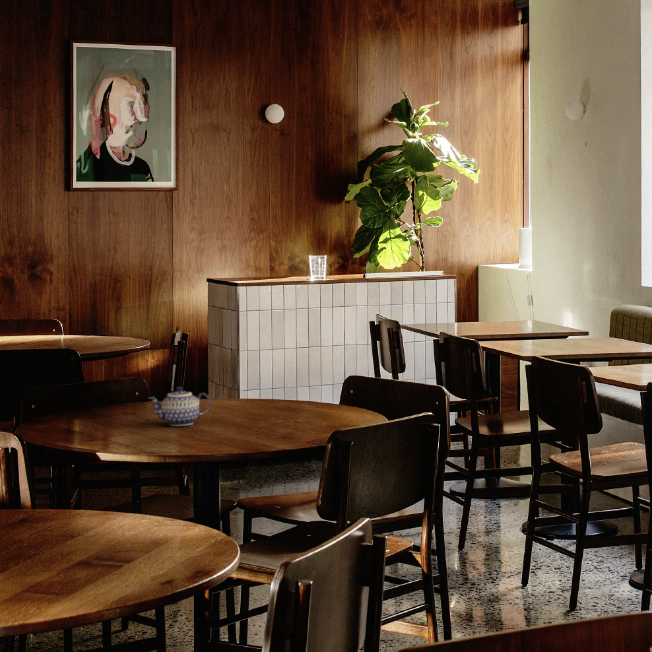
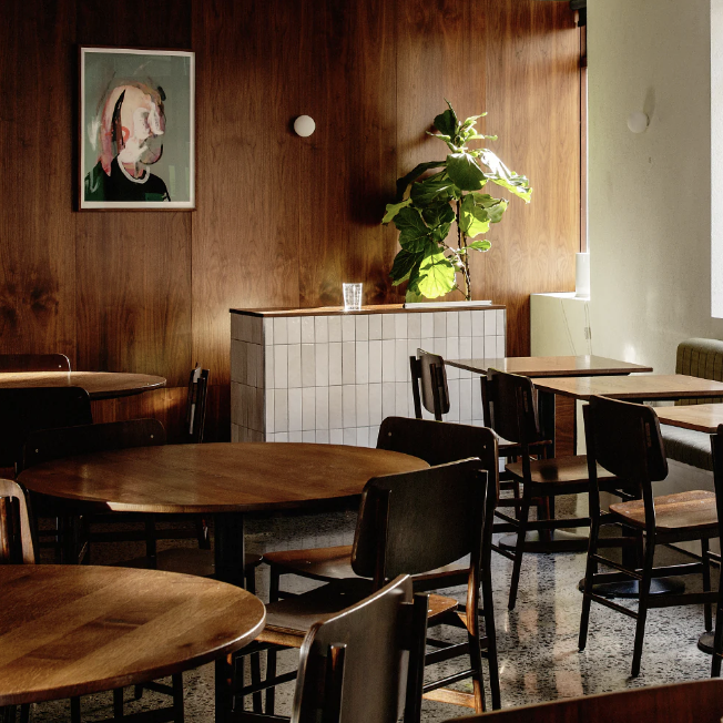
- teapot (180, 405)
